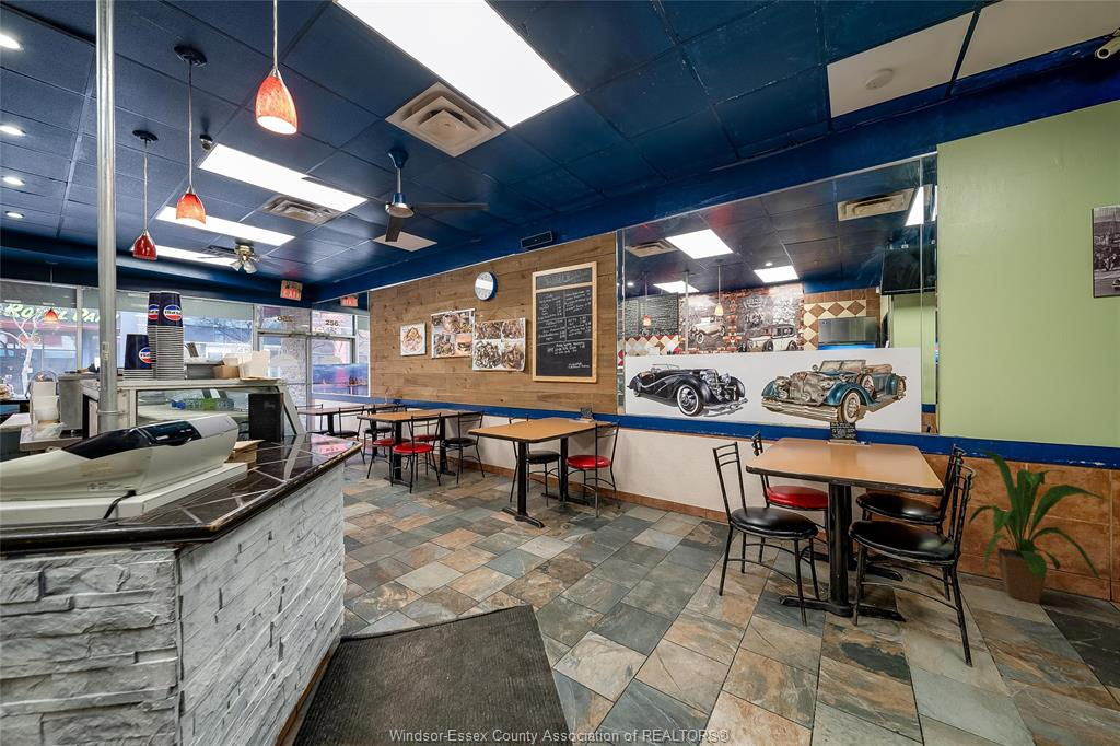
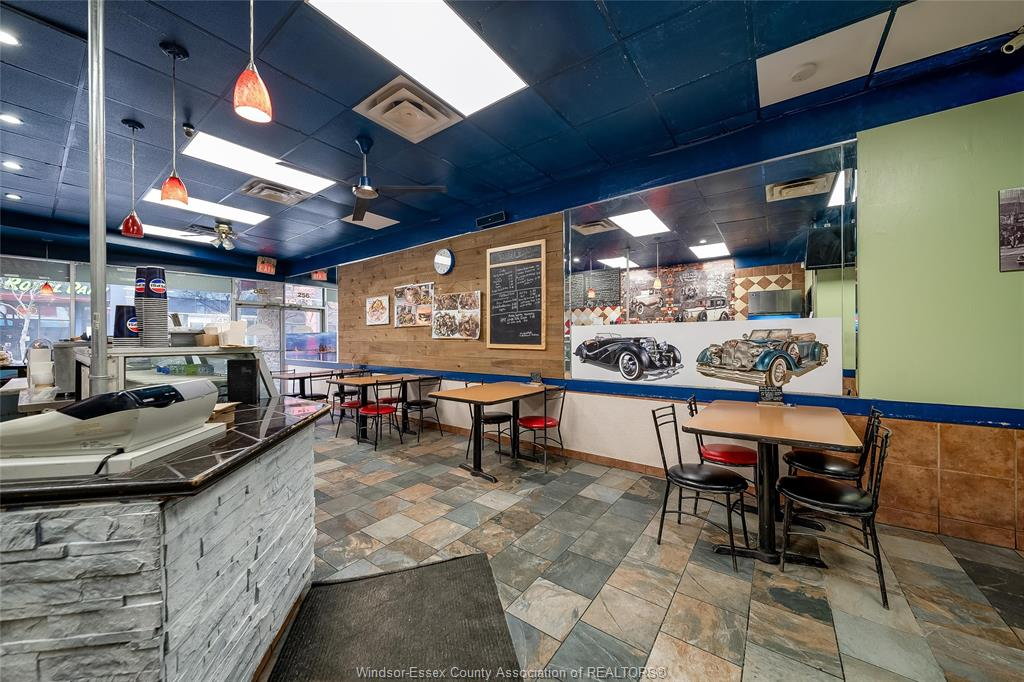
- house plant (1037, 524)
